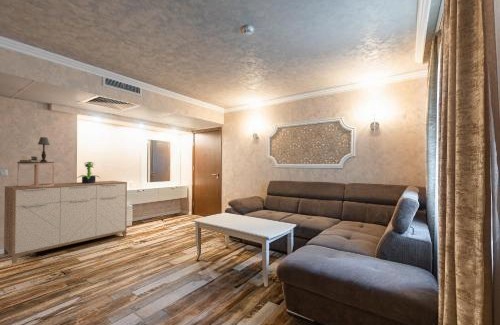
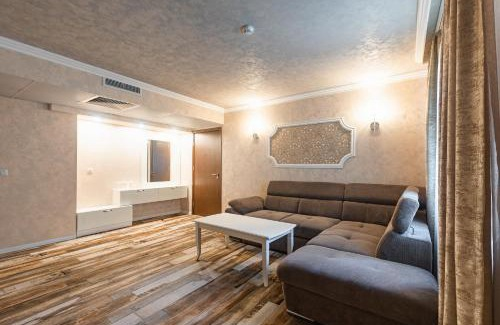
- sideboard (72, 214)
- potted plant (88, 172)
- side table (36, 161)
